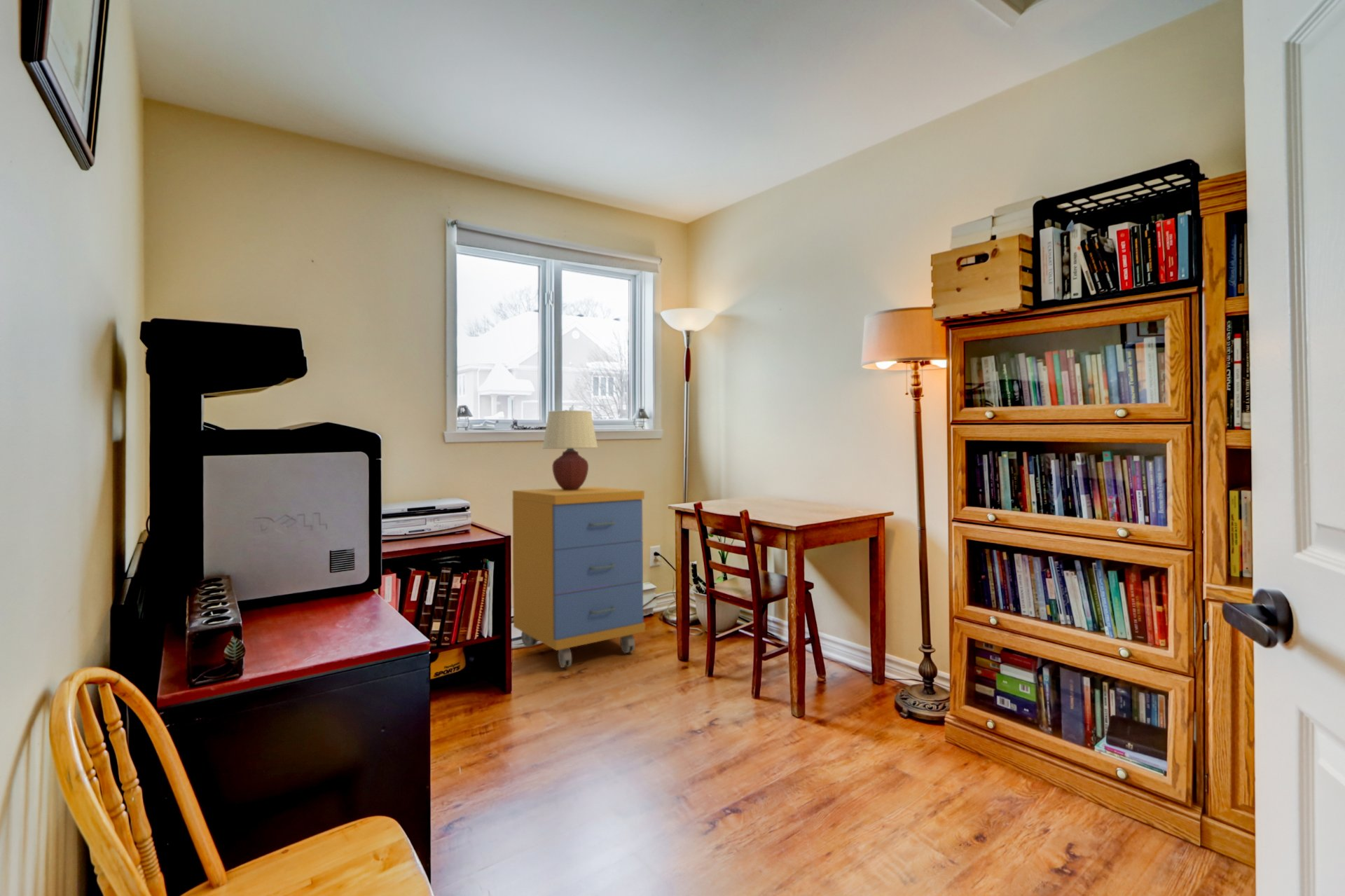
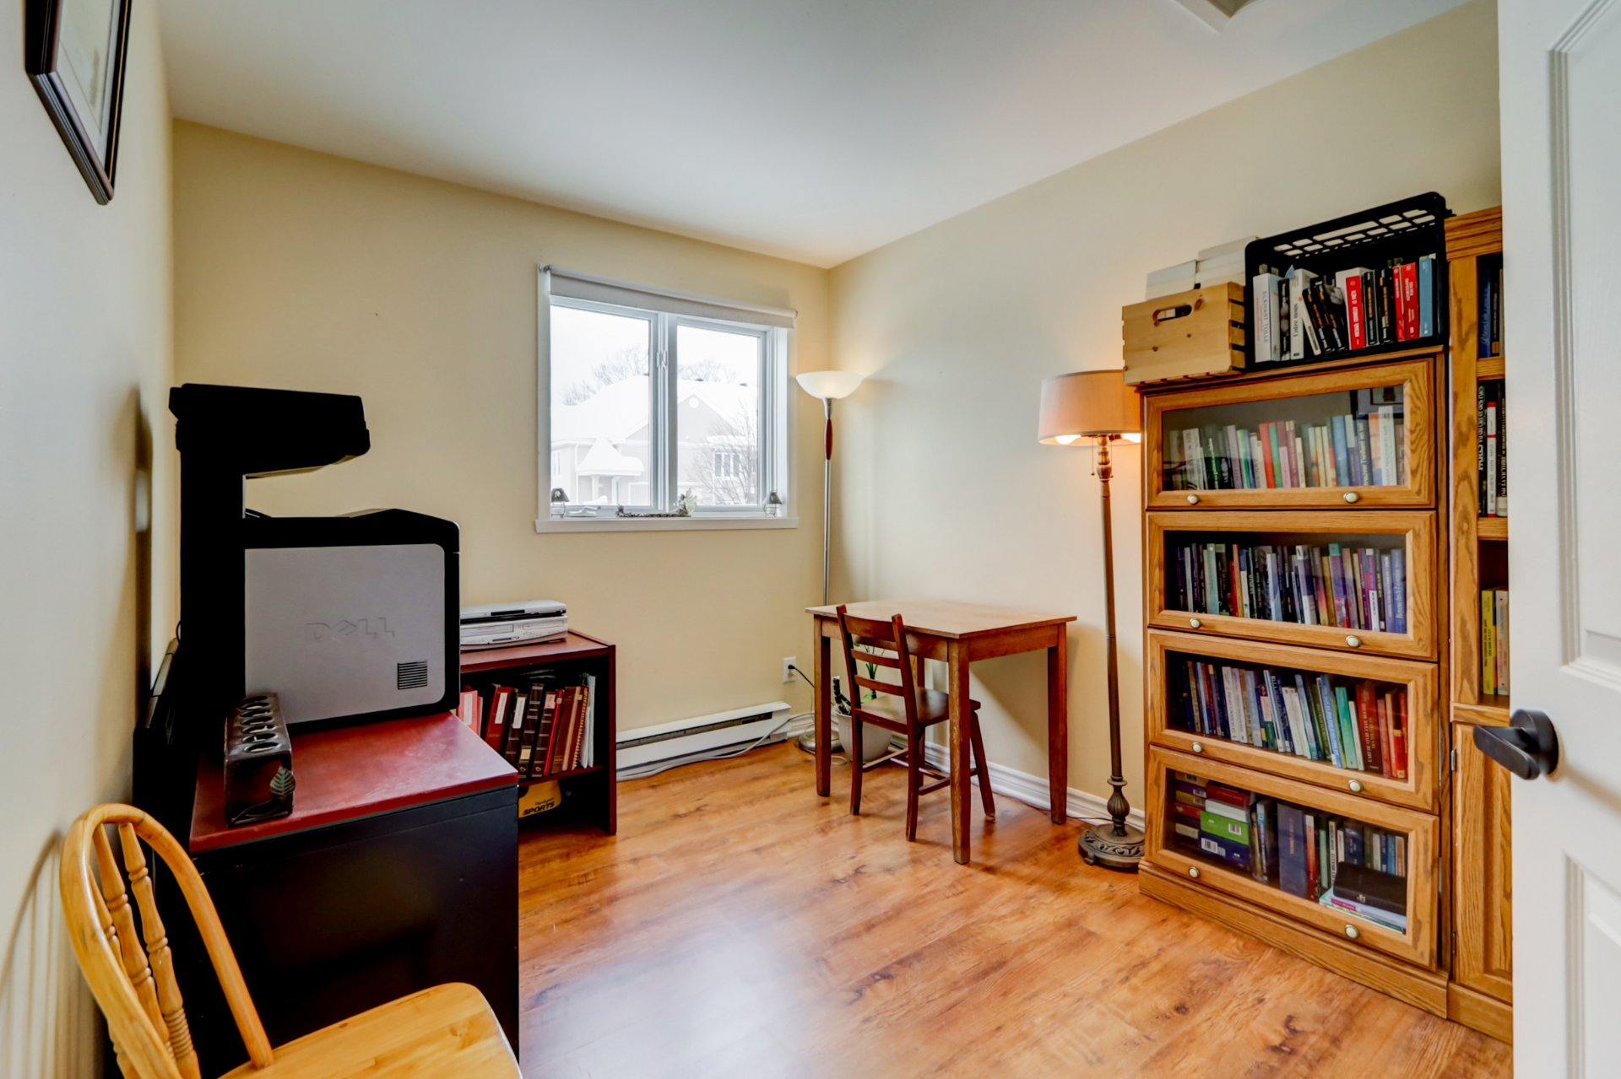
- table lamp (570, 450)
- storage cabinet (578, 570)
